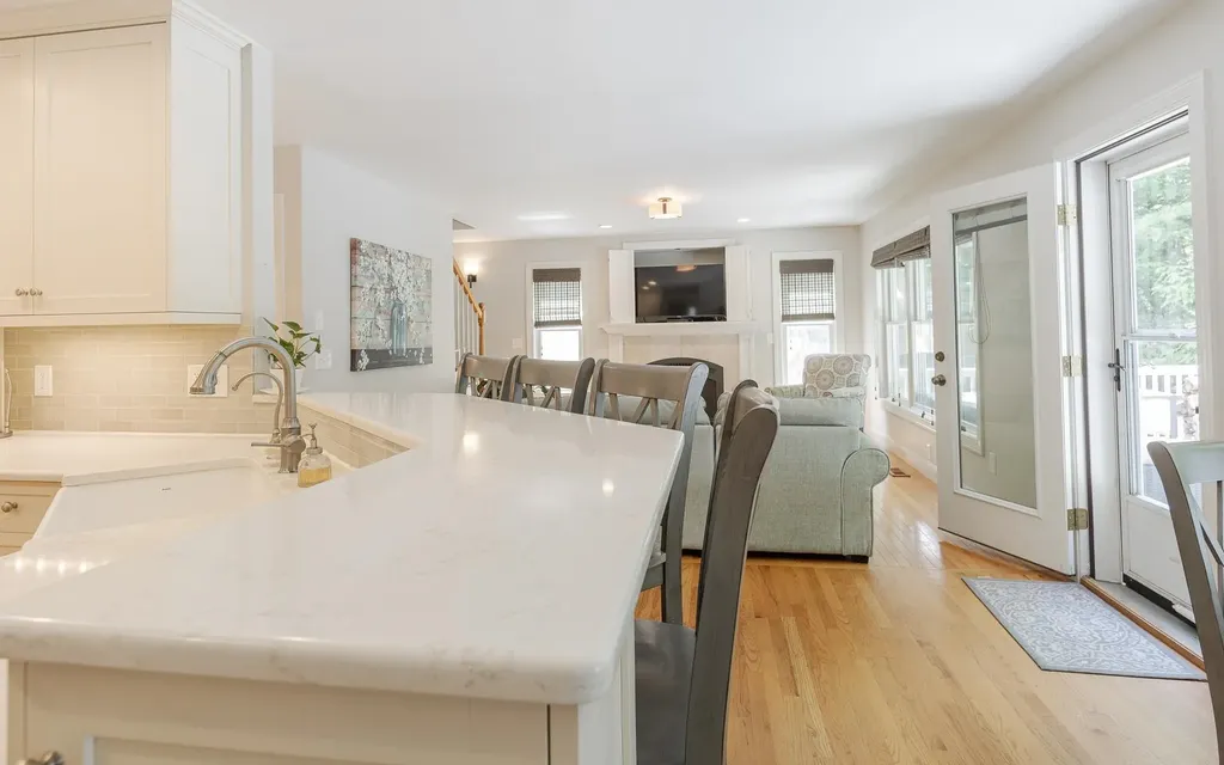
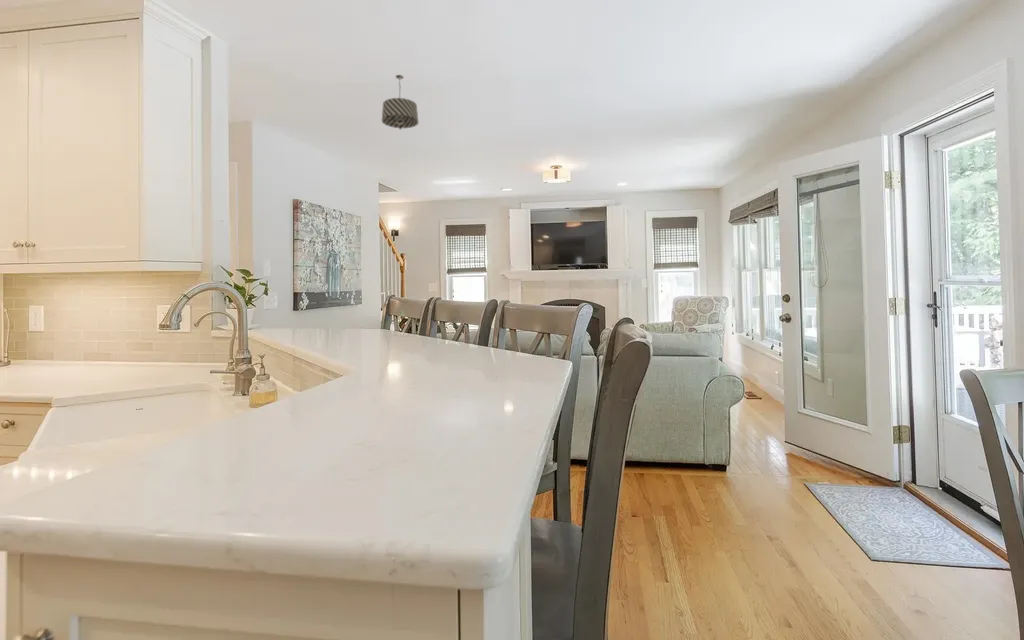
+ pendant light (399, 103)
